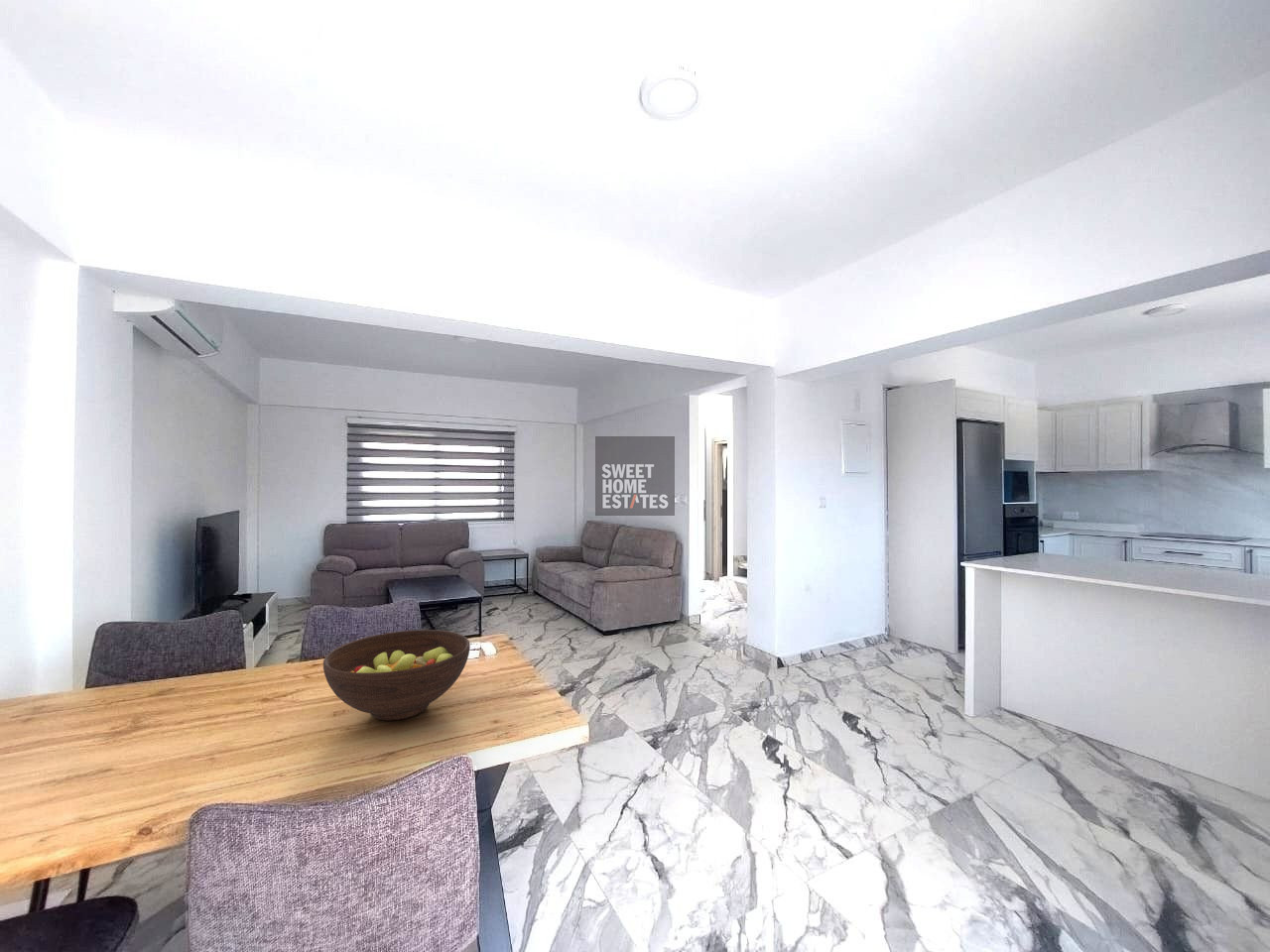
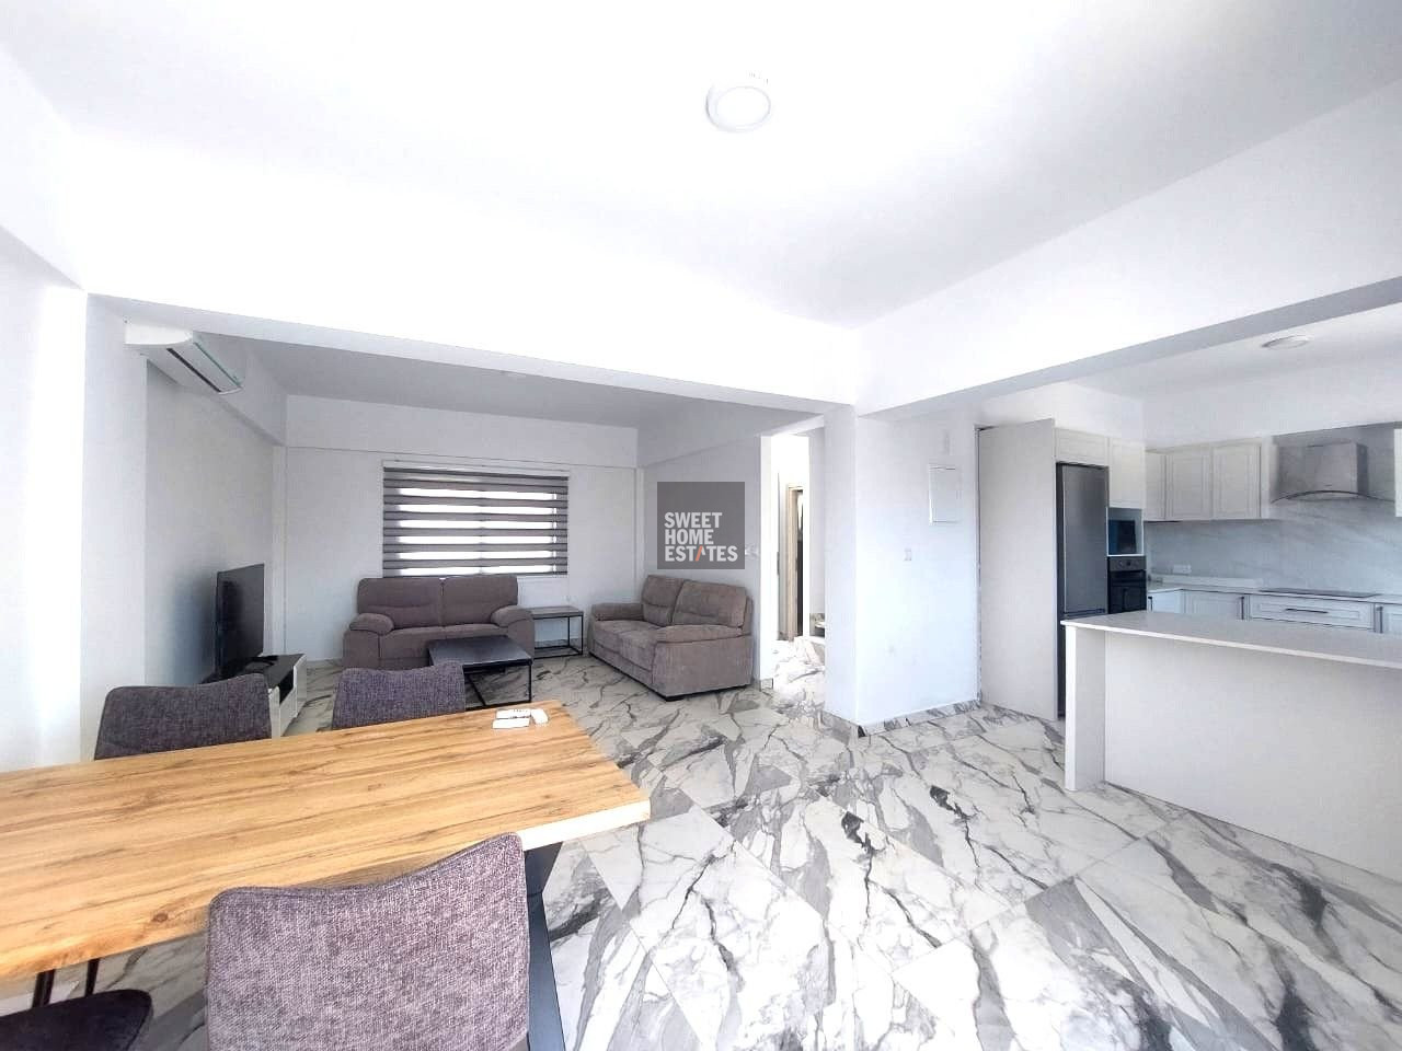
- fruit bowl (400, 679)
